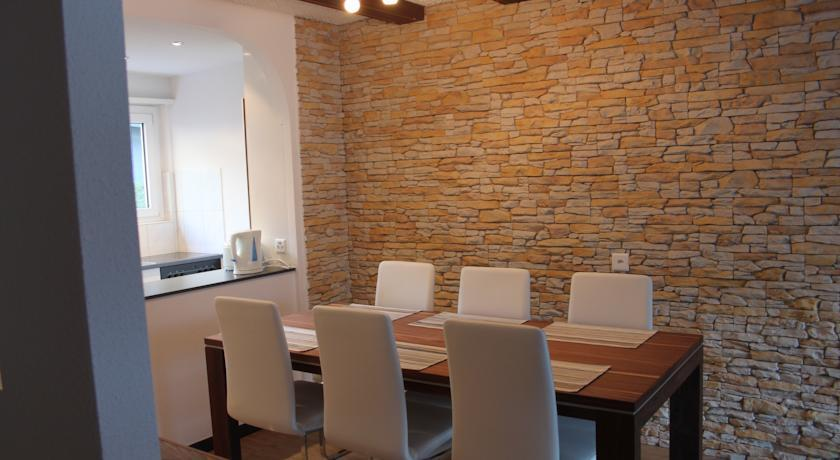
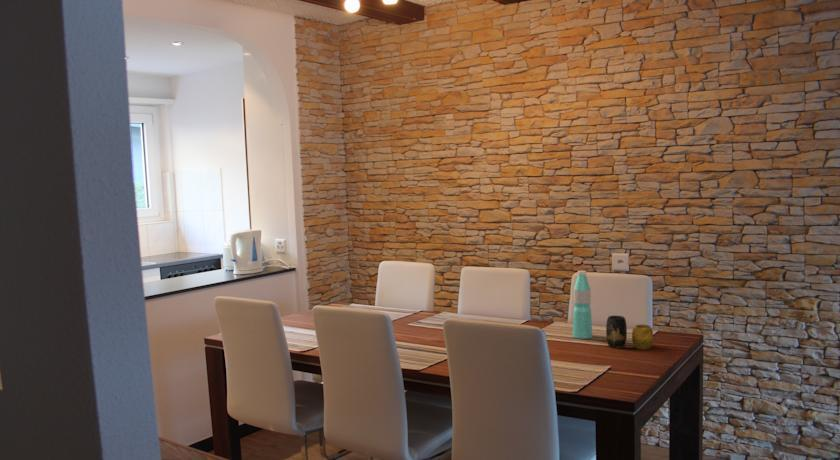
+ water bottle (582, 303)
+ vase (626, 332)
